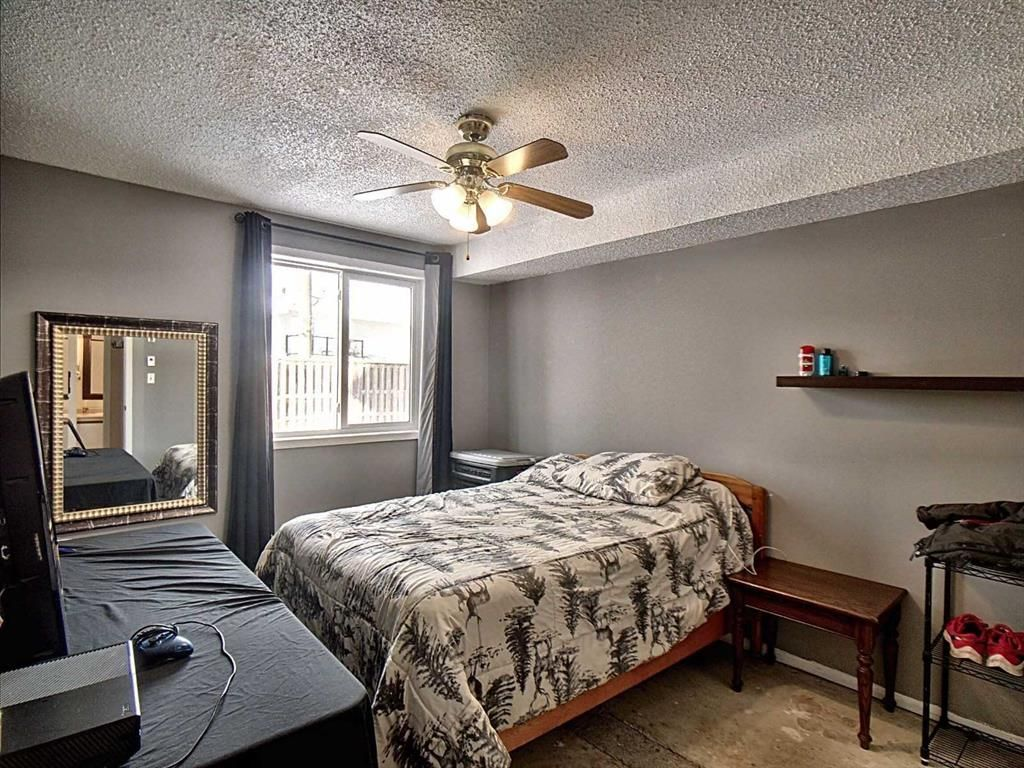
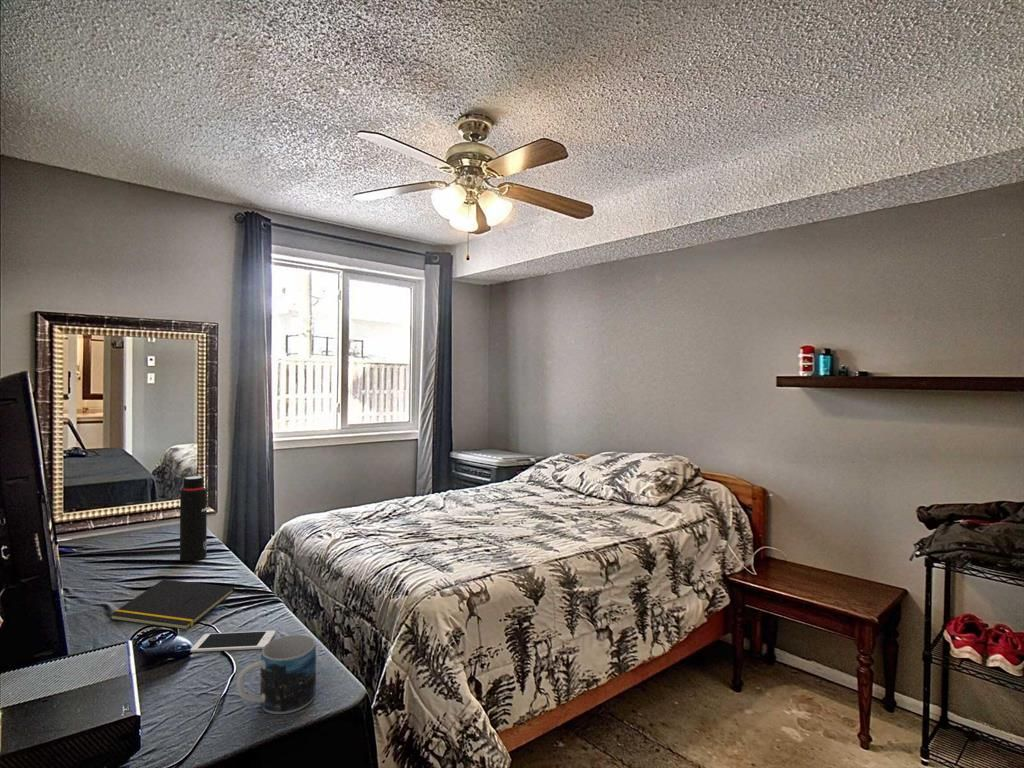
+ water bottle (194, 517)
+ mug (276, 678)
+ notepad (174, 602)
+ cell phone (234, 641)
